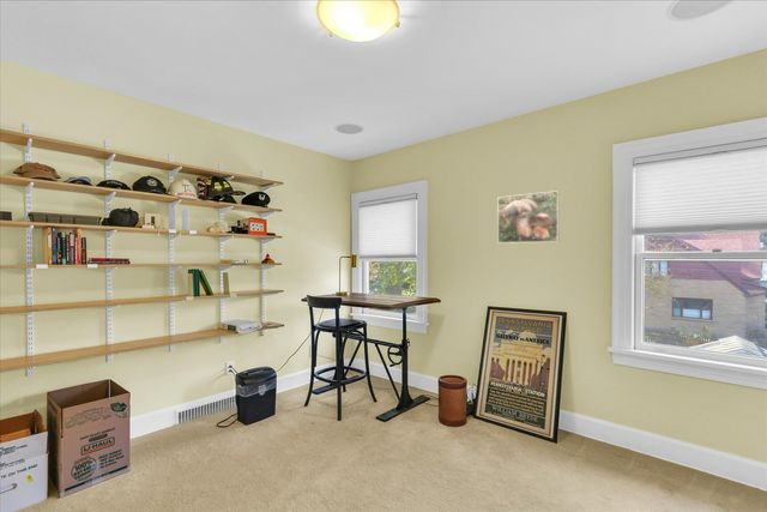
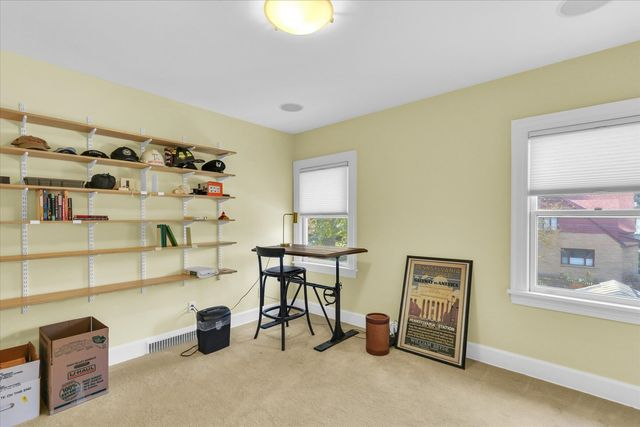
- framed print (526, 218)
